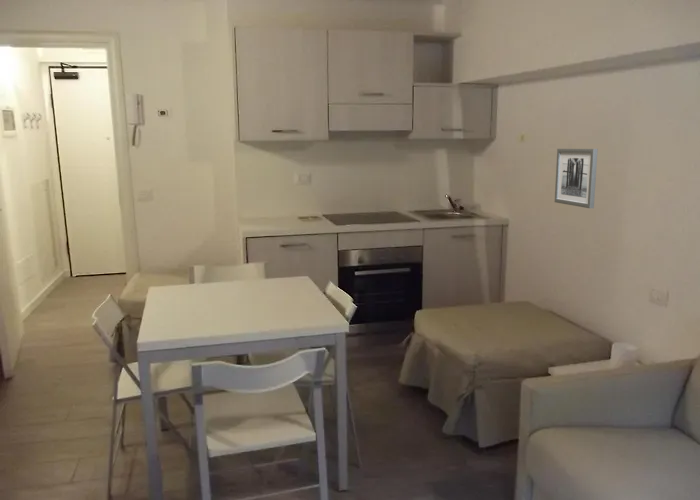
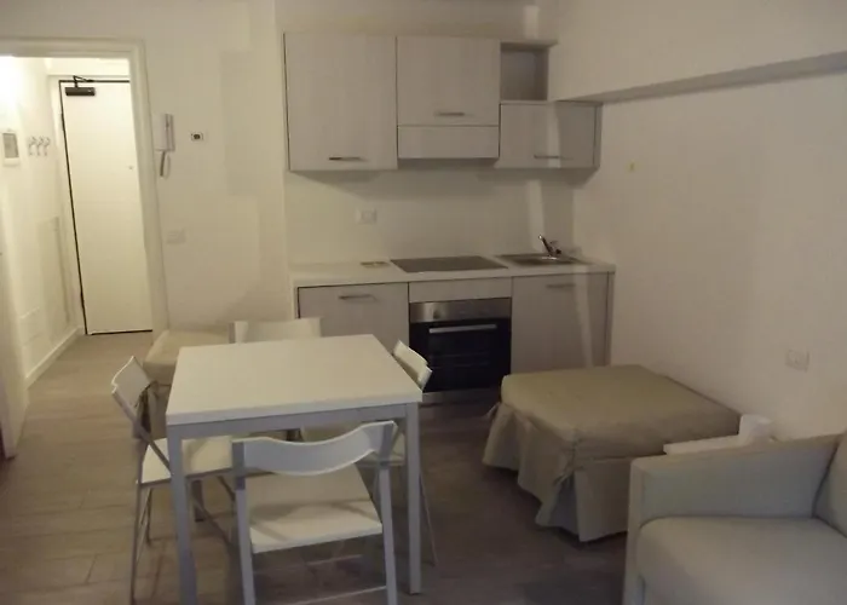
- wall art (574, 177)
